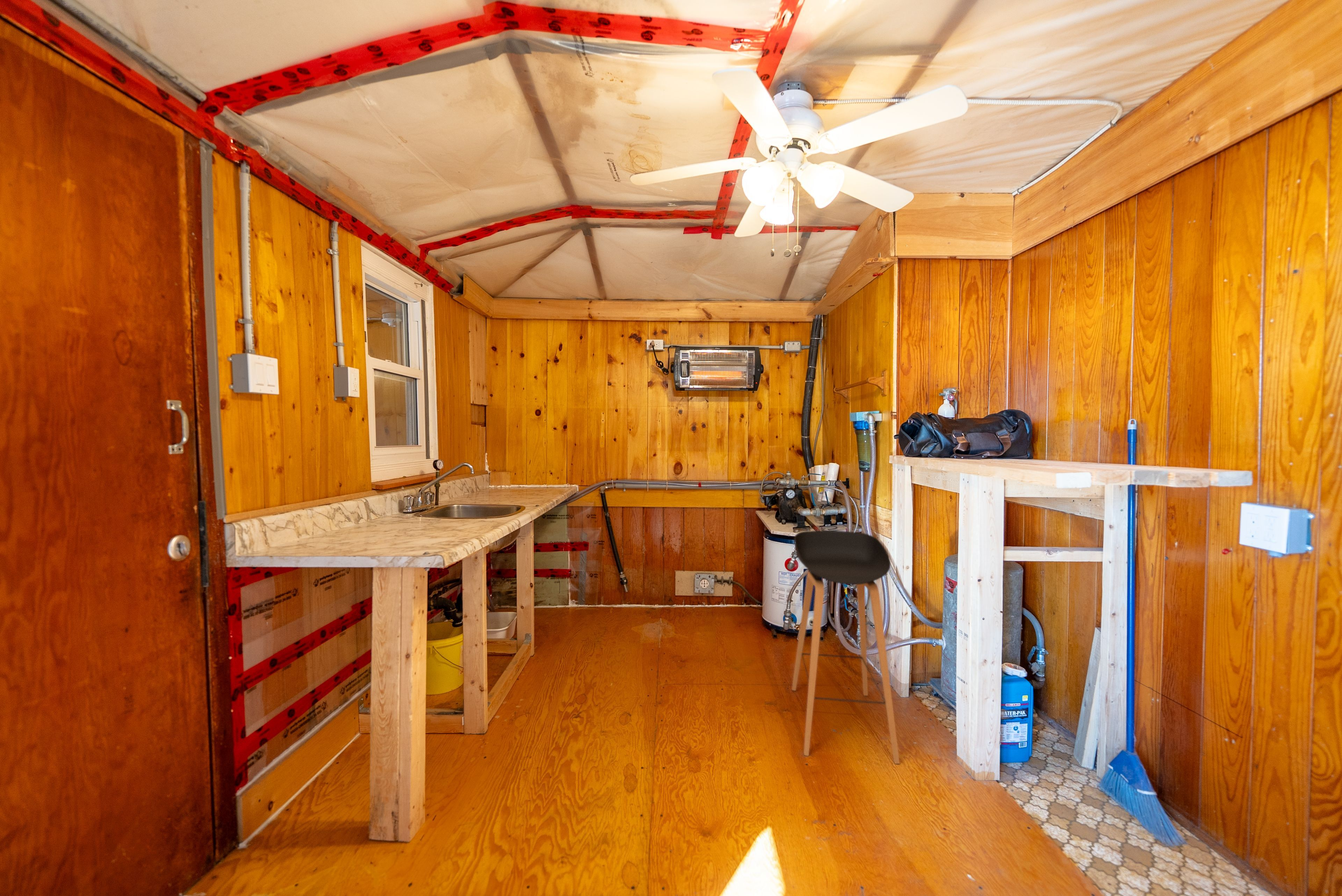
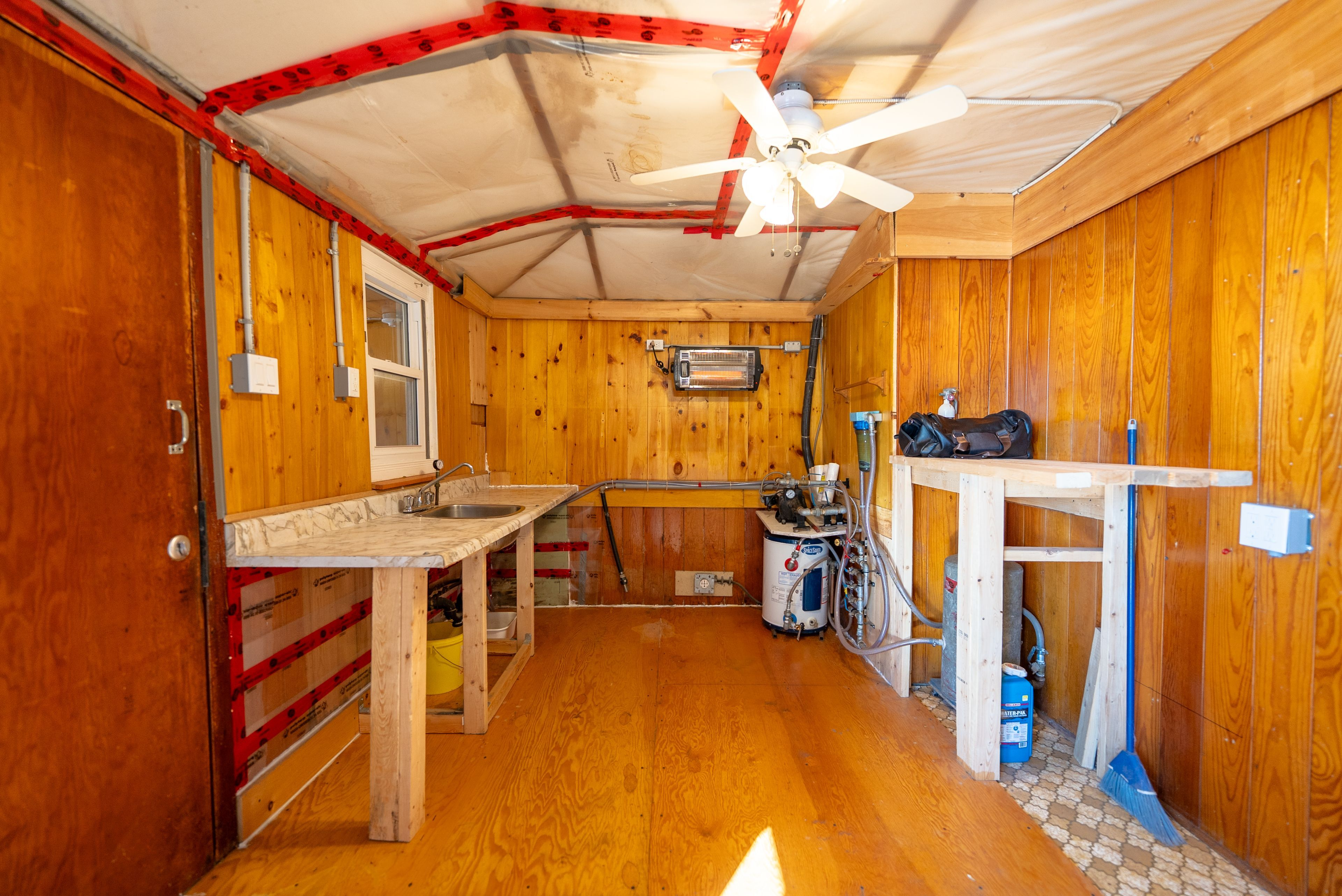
- stool (821, 628)
